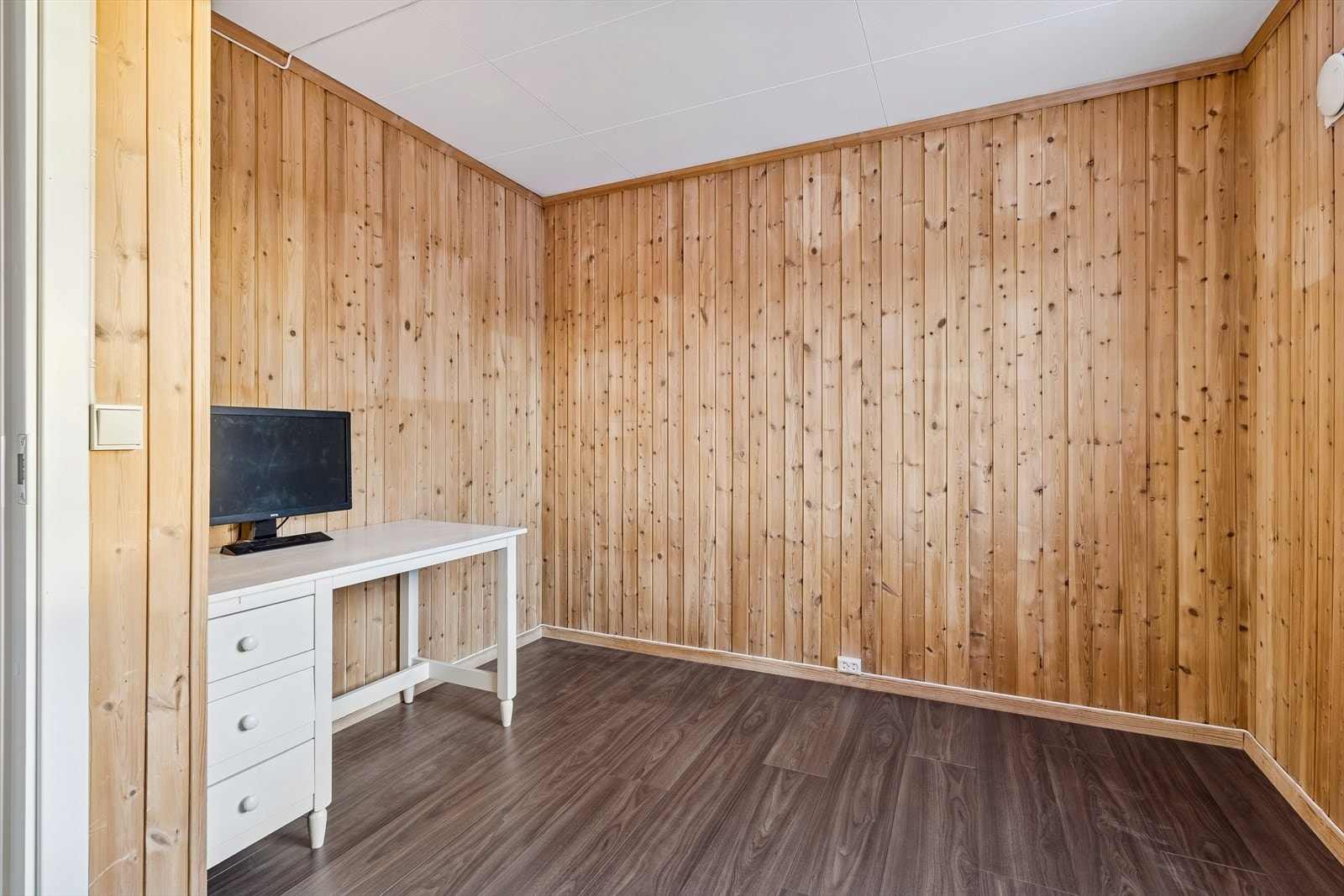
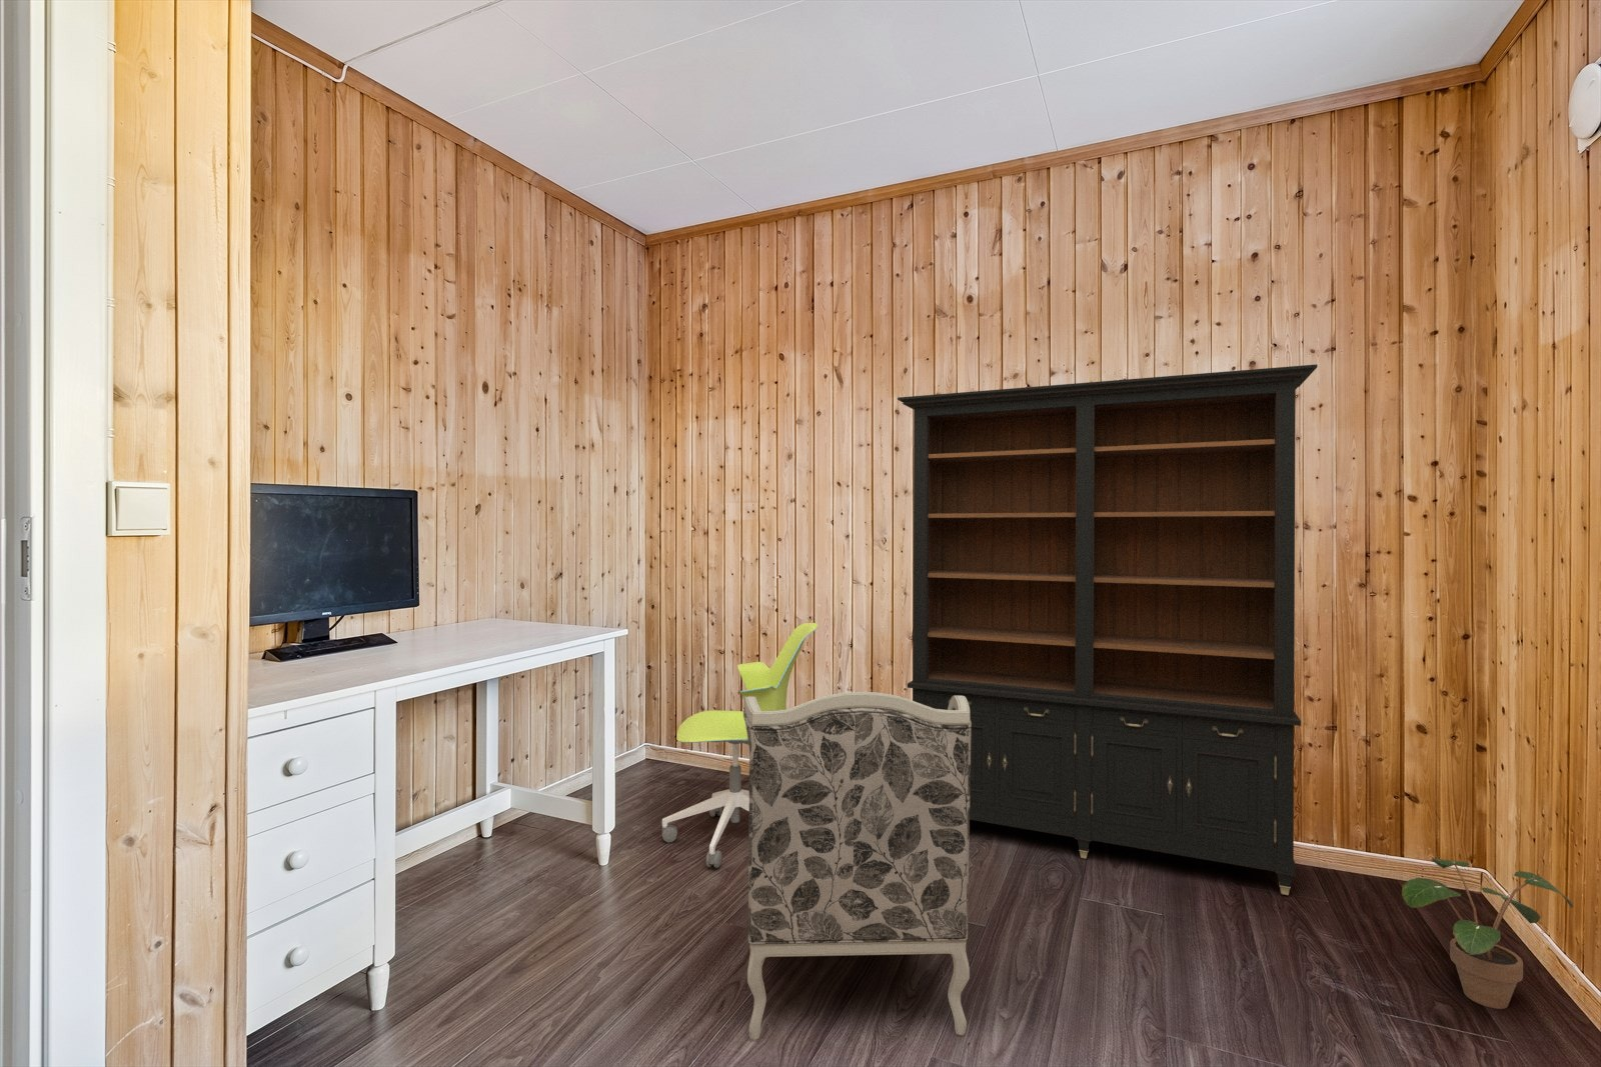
+ office chair (740, 731)
+ potted plant (1483, 932)
+ bookcase (1086, 614)
+ armchair (848, 823)
